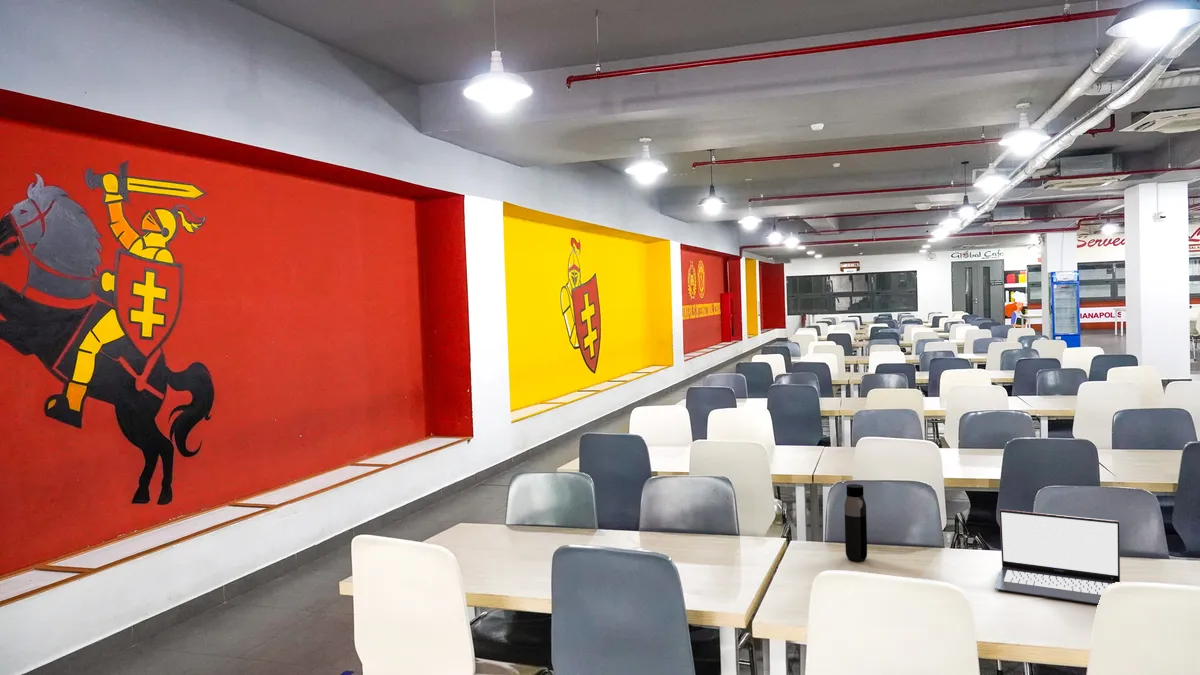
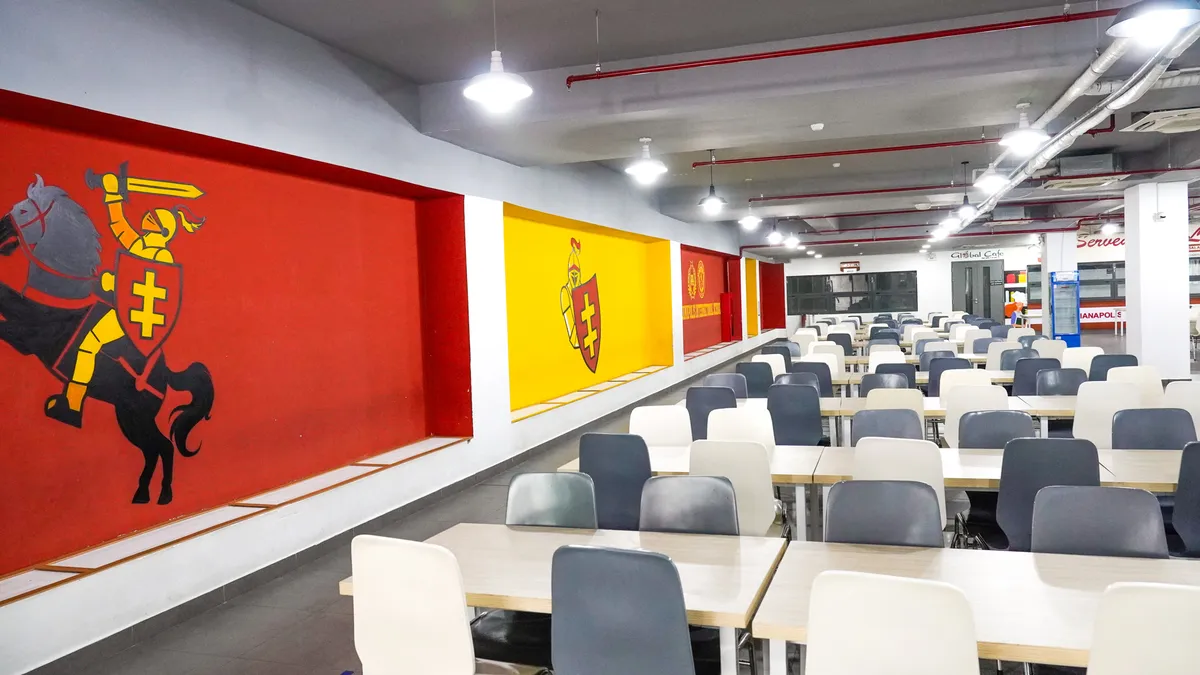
- laptop (1057, 553)
- water bottle (855, 522)
